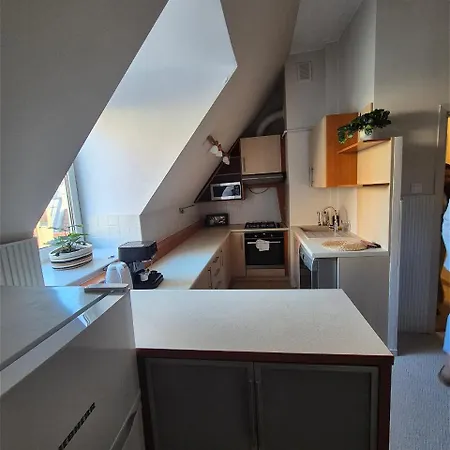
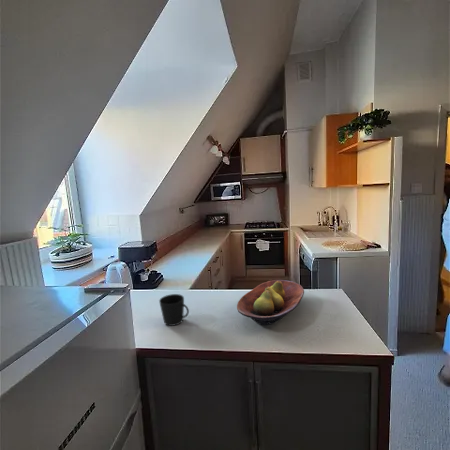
+ cup (175, 310)
+ fruit bowl (272, 297)
